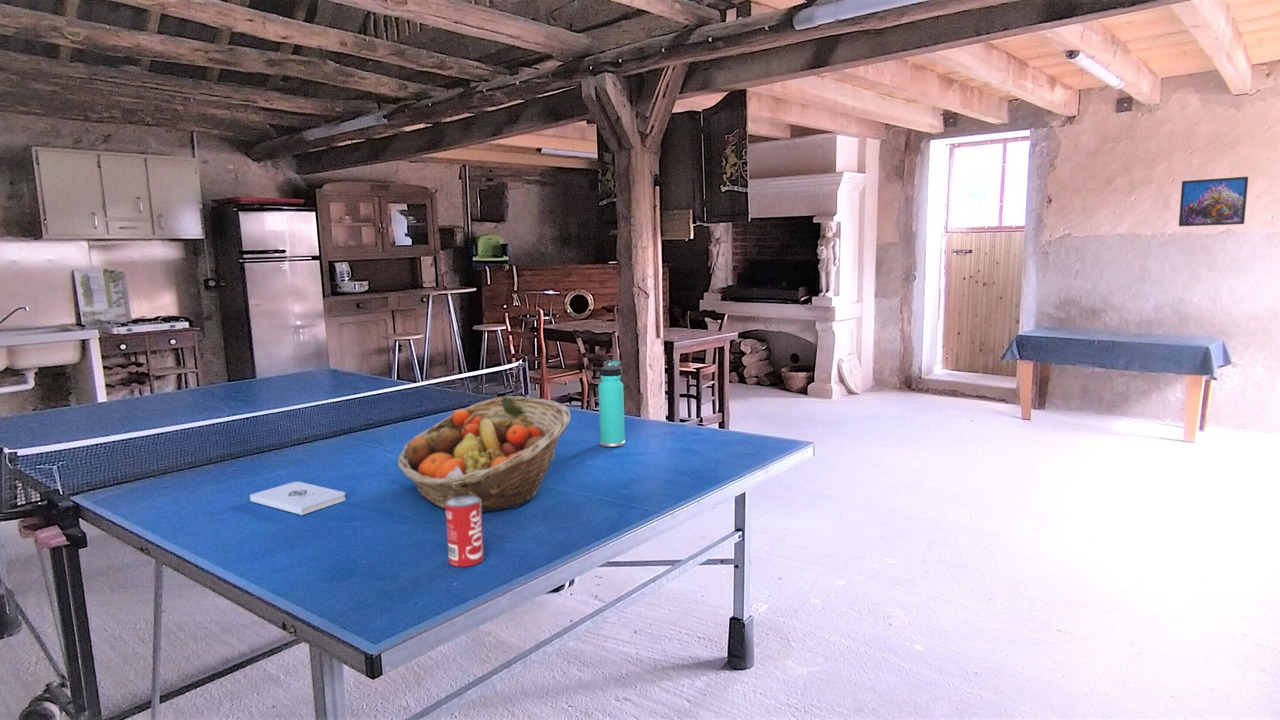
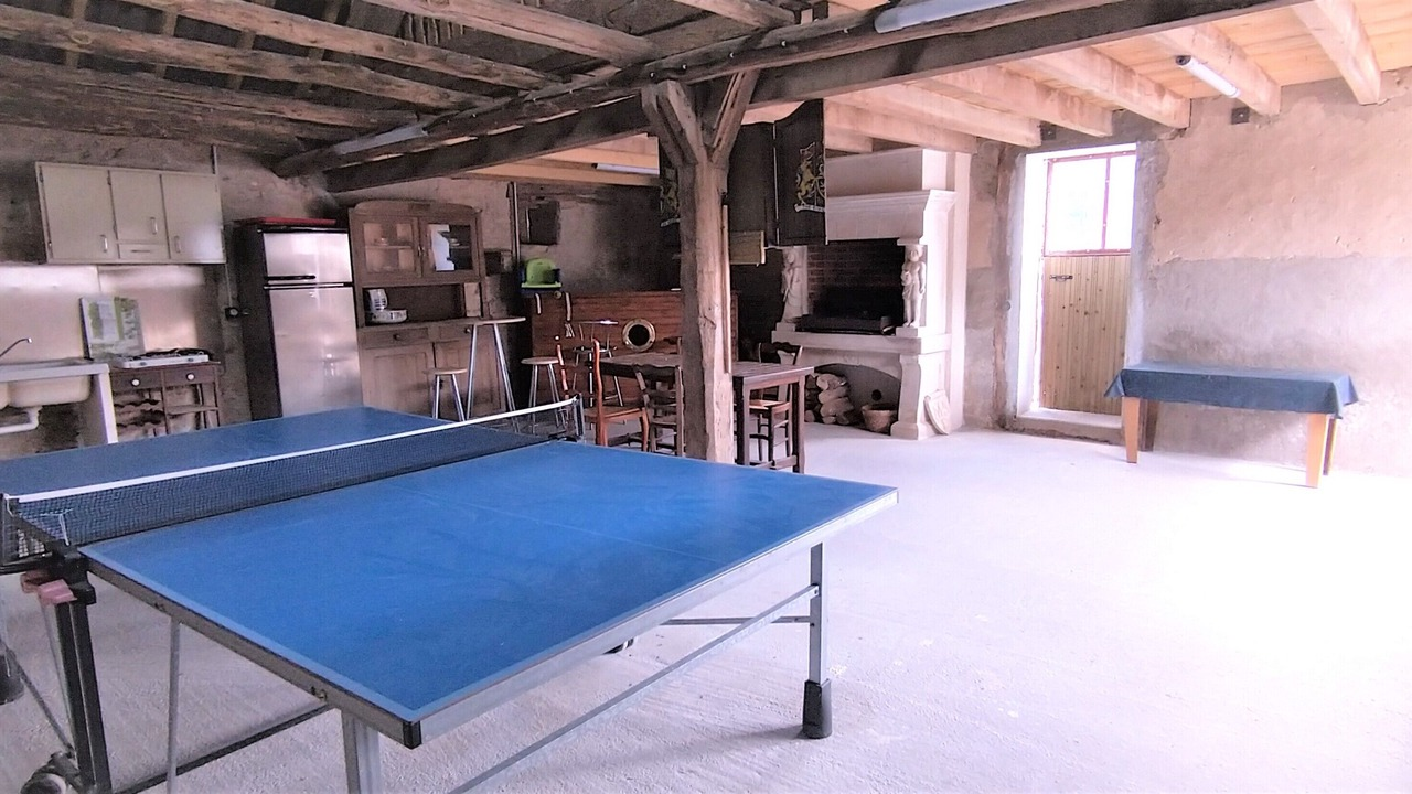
- notepad (299, 497)
- beverage can (464, 530)
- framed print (1212, 202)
- fruit basket (485, 449)
- thermos bottle (611, 402)
